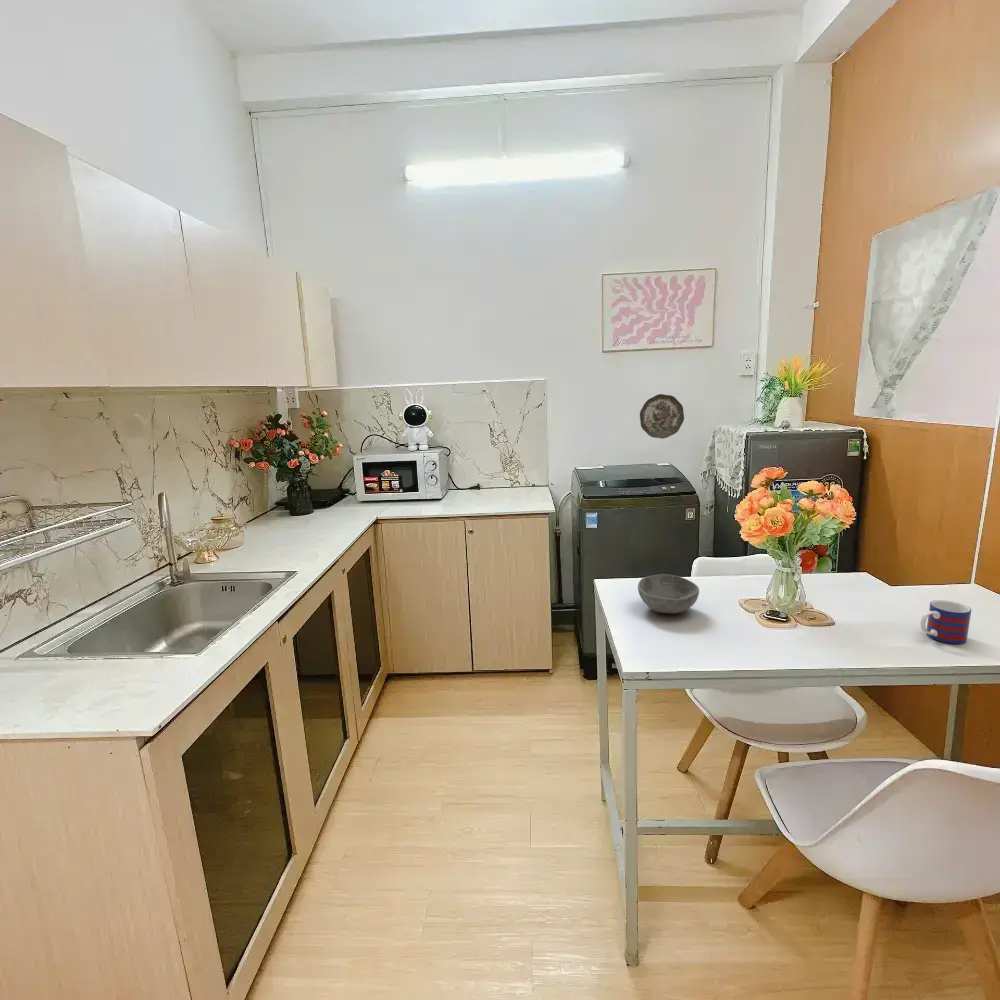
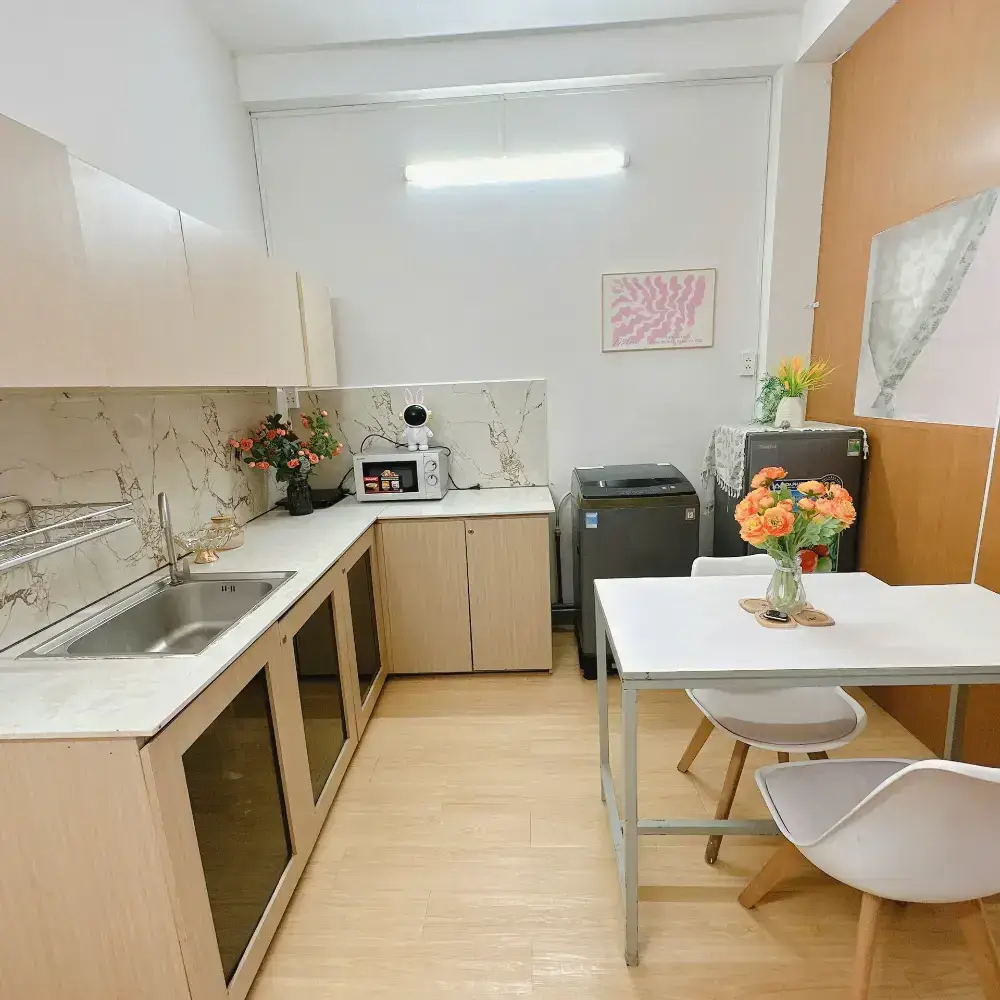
- decorative plate (661, 416)
- mug (941, 622)
- bowl (667, 597)
